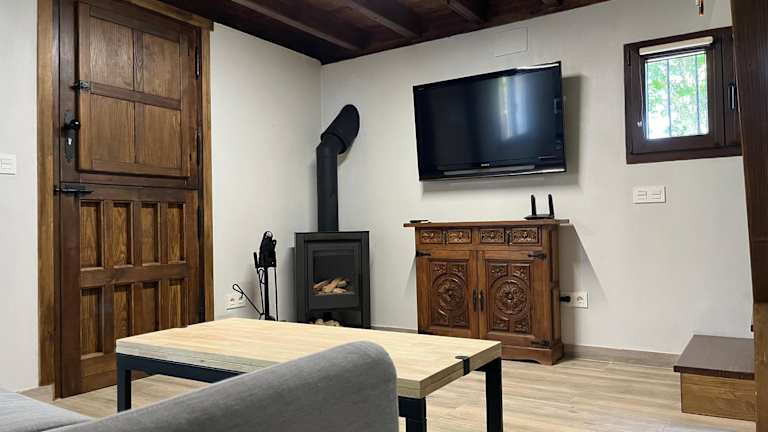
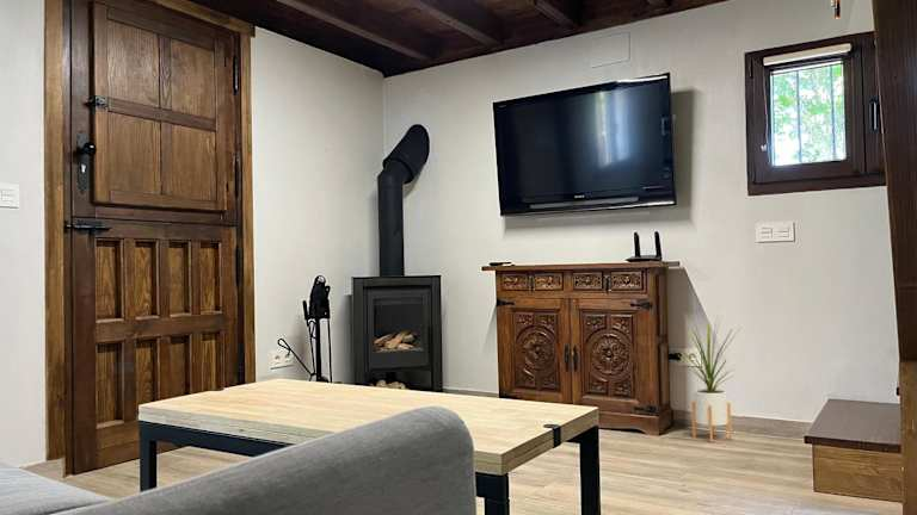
+ house plant (710, 376)
